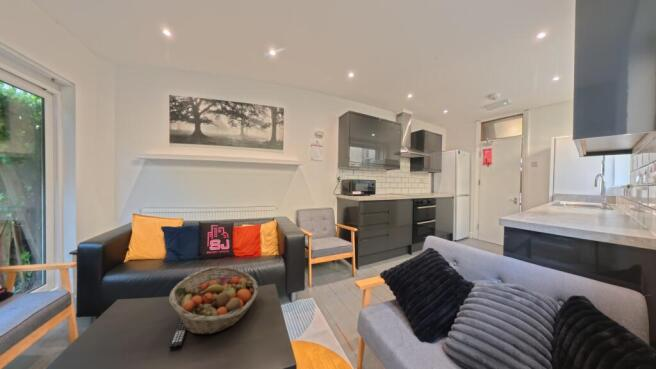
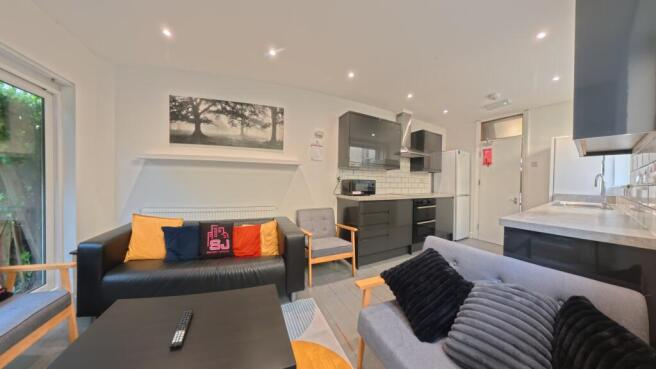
- fruit basket (218, 295)
